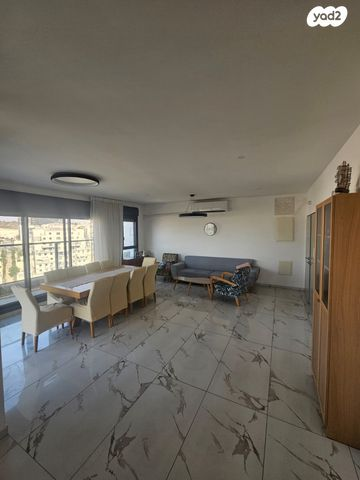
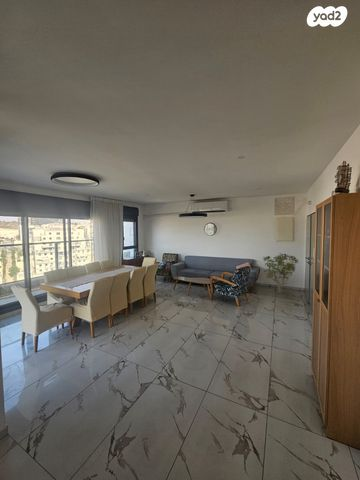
+ shrub (280, 273)
